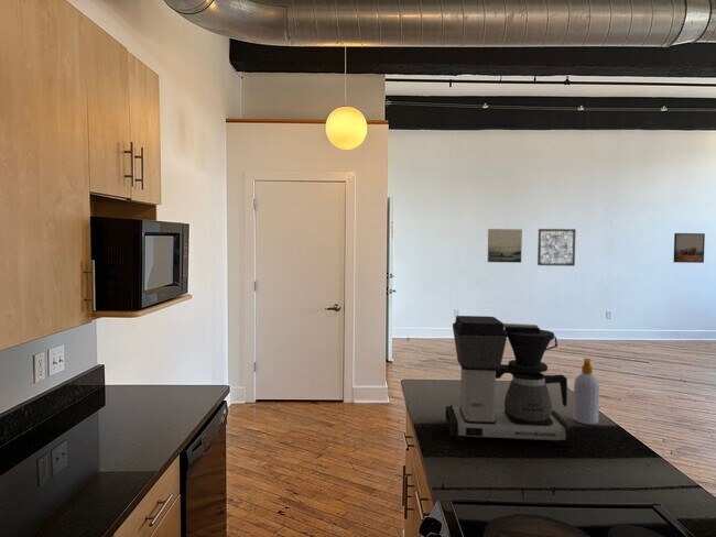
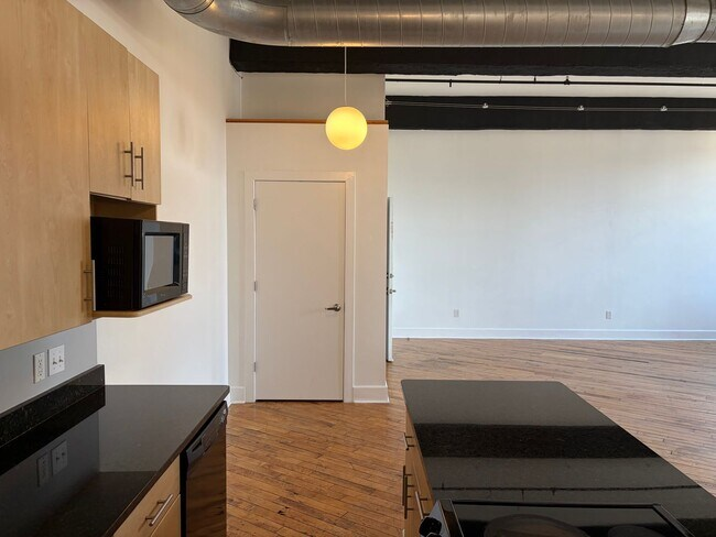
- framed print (505, 245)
- coffee maker (507, 372)
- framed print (688, 248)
- wall art (554, 246)
- soap bottle (586, 390)
